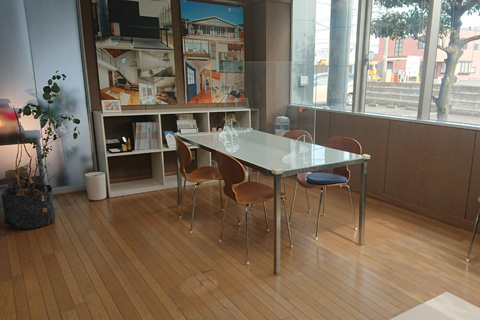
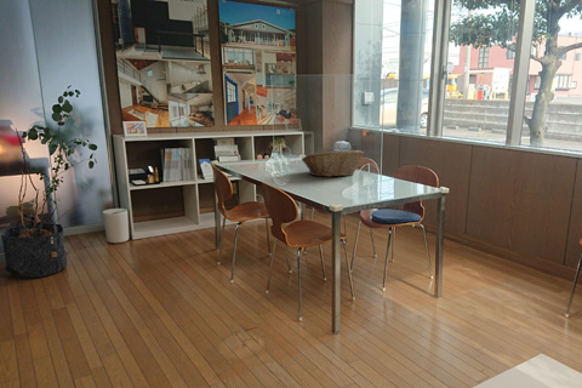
+ fruit basket (332, 161)
